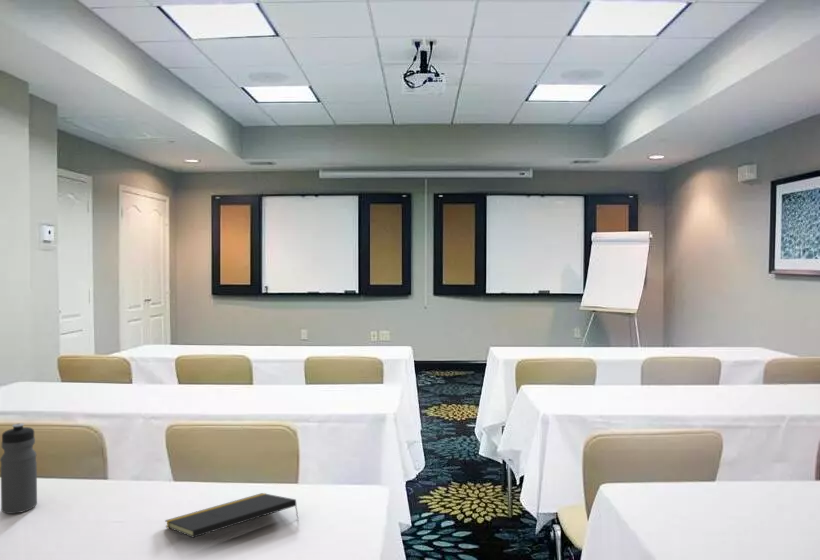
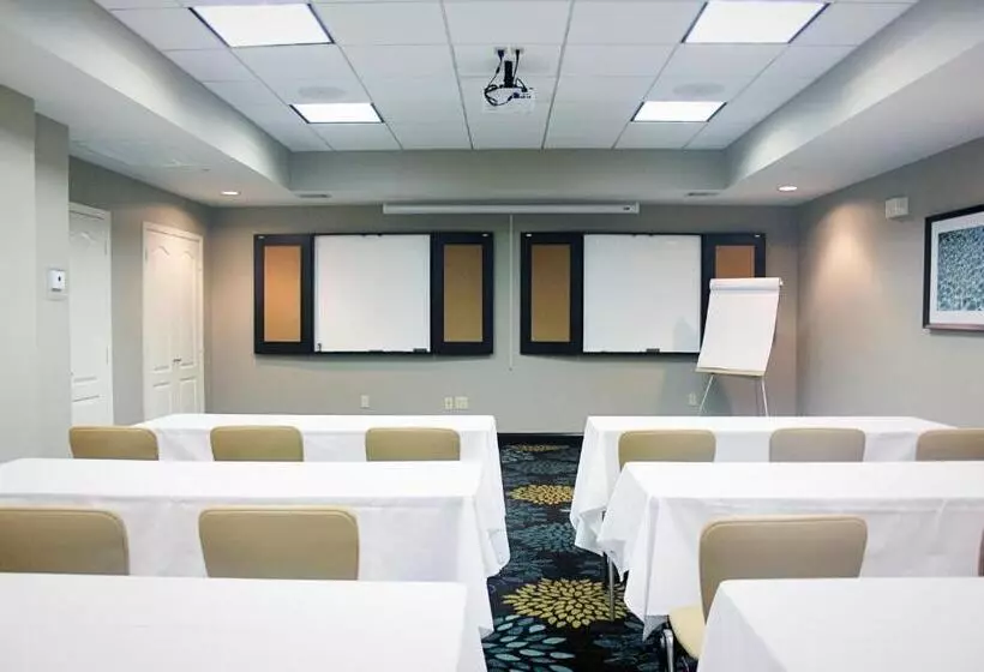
- water bottle (18, 466)
- notepad (231, 513)
